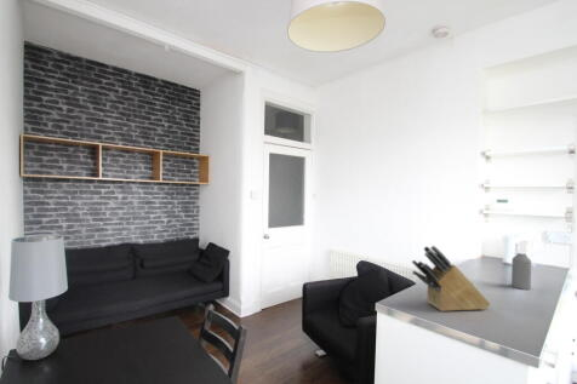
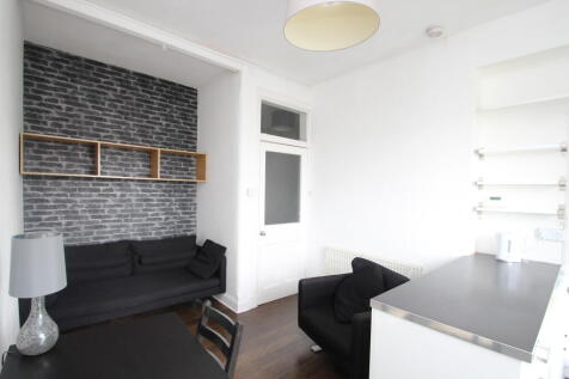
- spray bottle (521, 263)
- knife block (450, 275)
